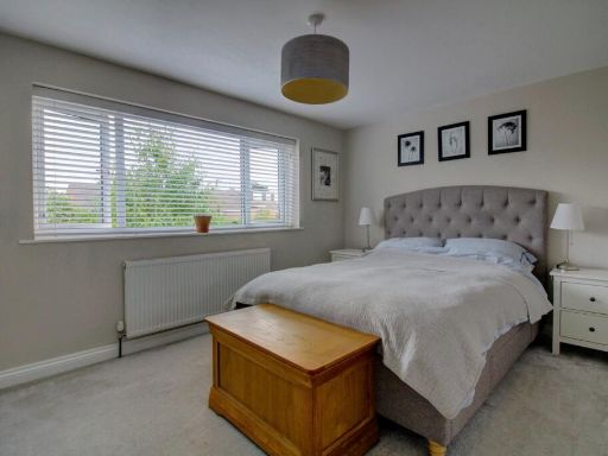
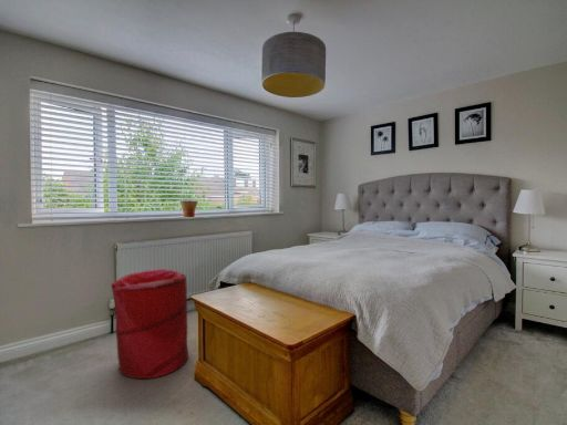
+ laundry hamper (152, 318)
